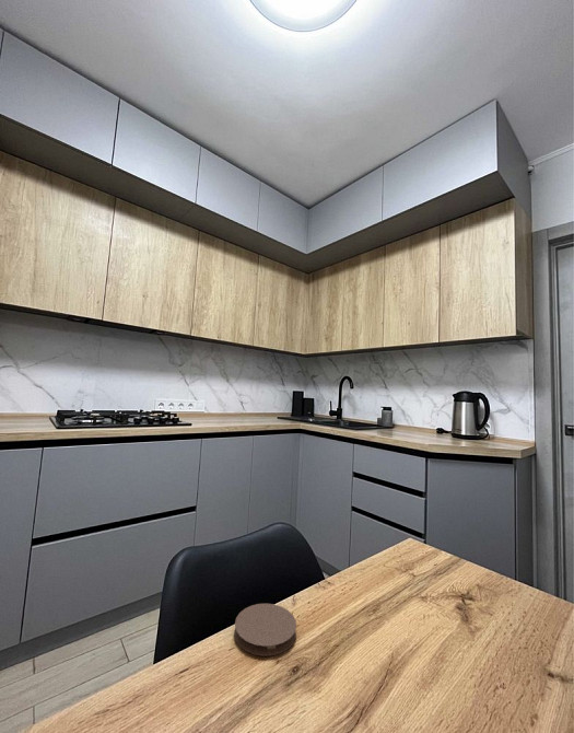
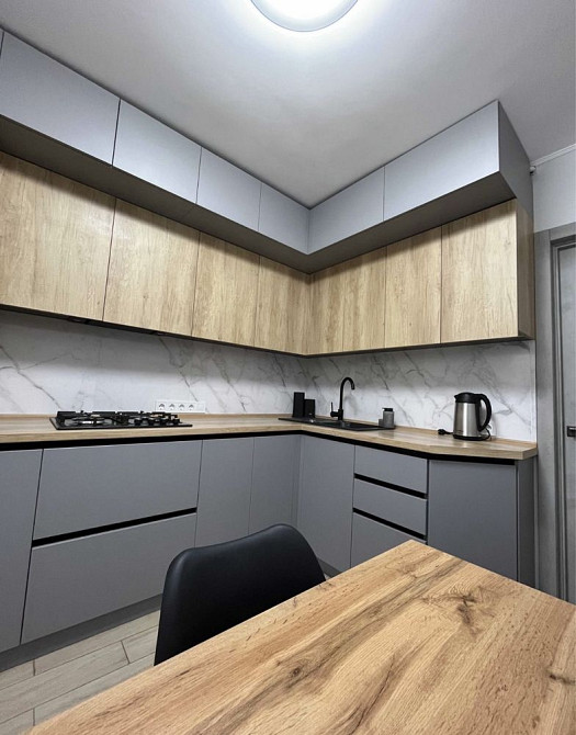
- coaster (265, 627)
